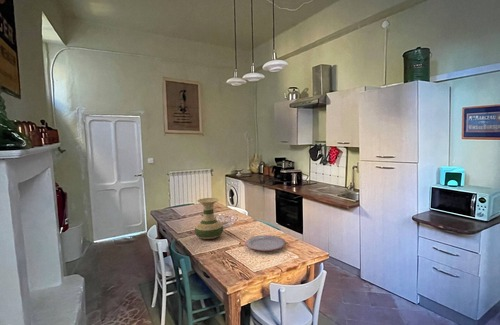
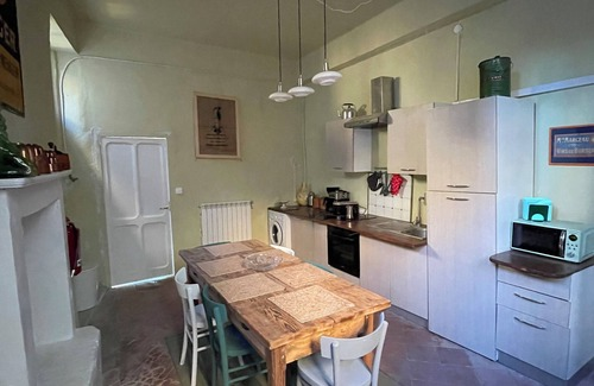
- vase (208, 218)
- plate (265, 243)
